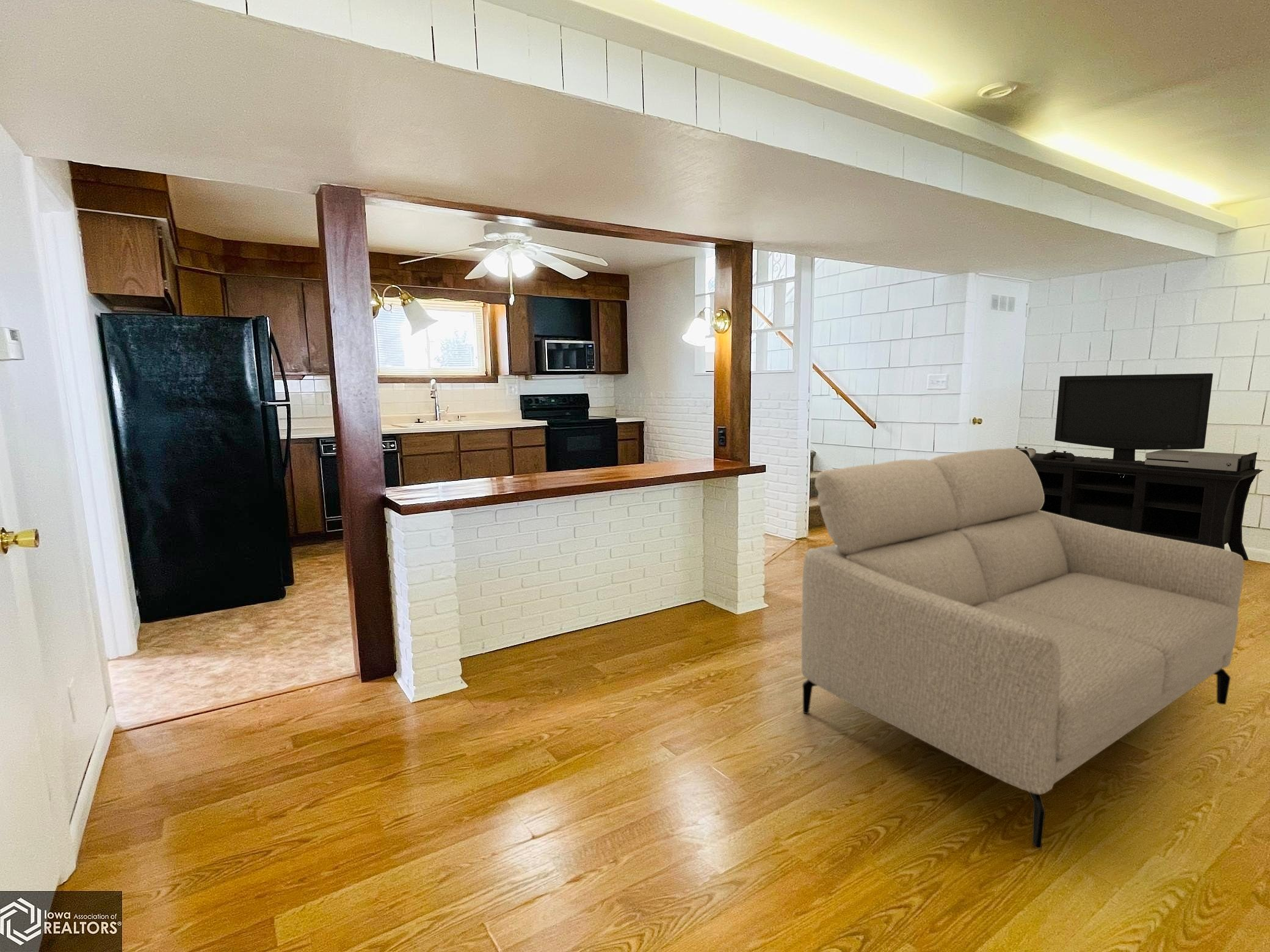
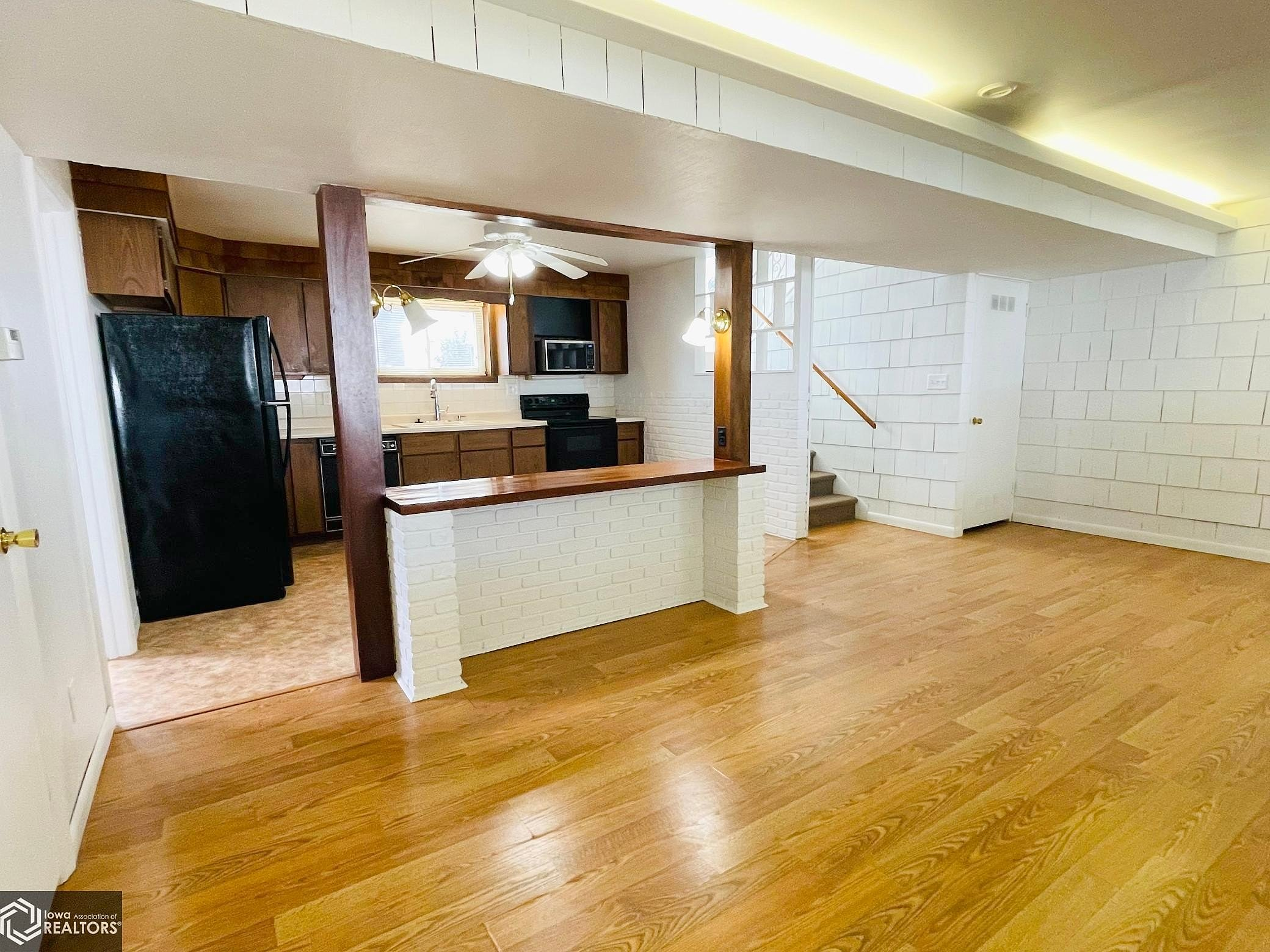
- sofa (1023, 590)
- media console (1115, 461)
